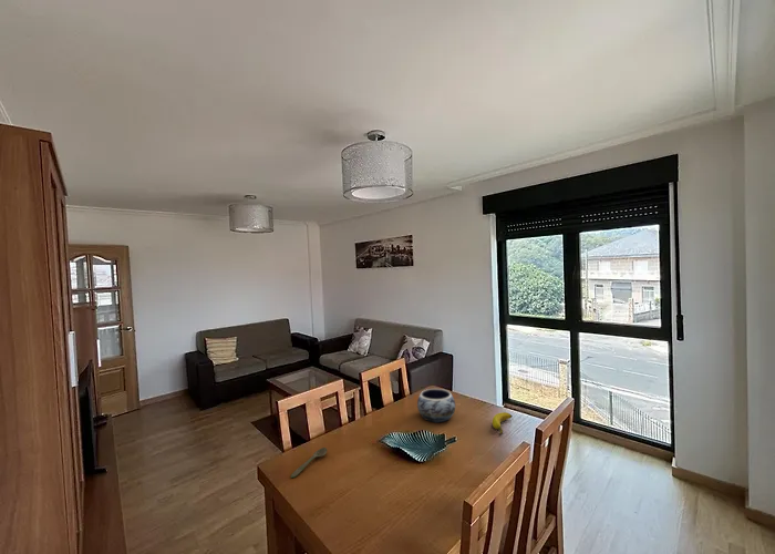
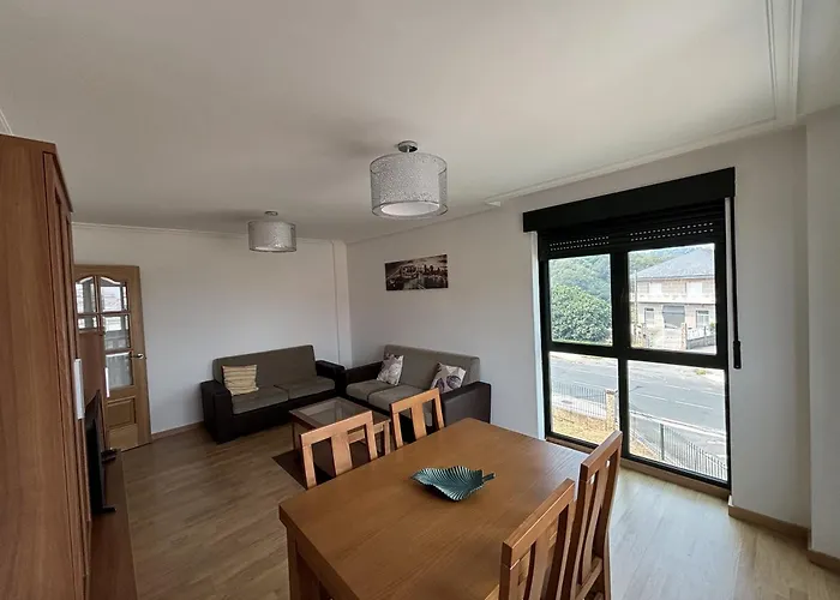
- decorative bowl (436, 404)
- spoon (309, 461)
- banana (500, 421)
